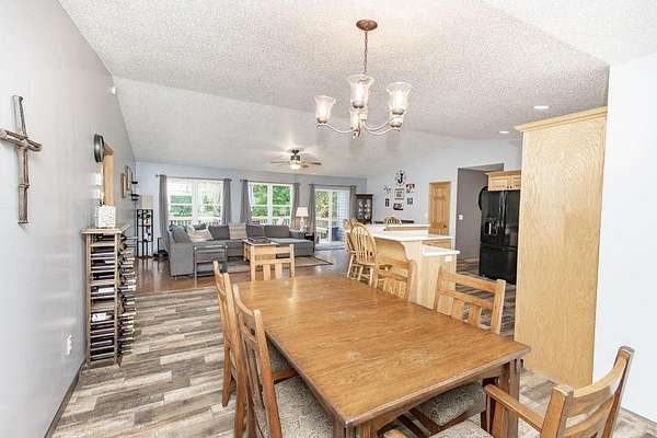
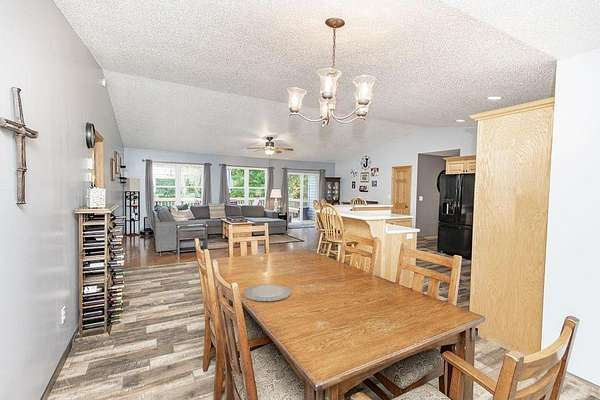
+ chinaware (267, 291)
